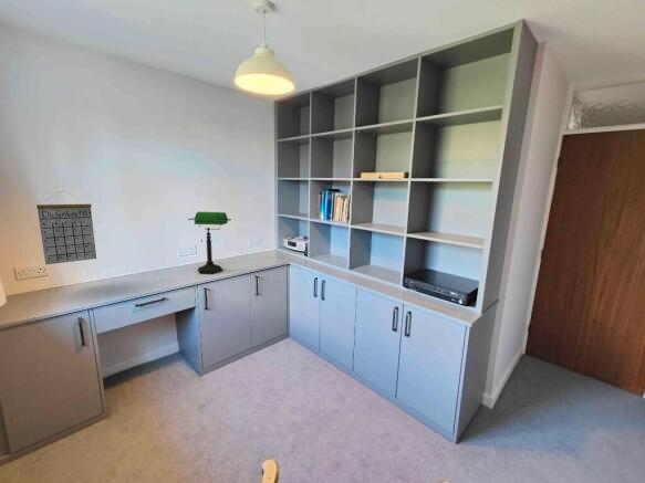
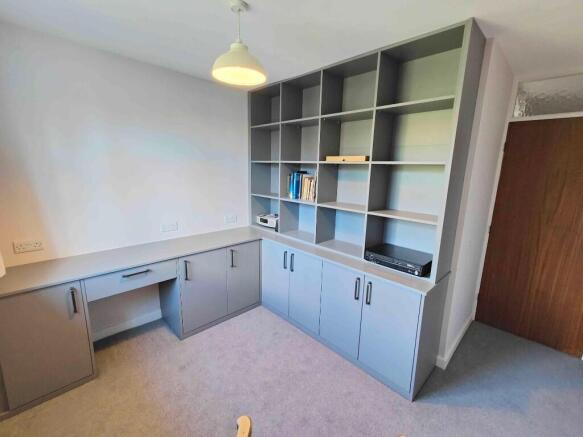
- desk lamp (210, 241)
- calendar (67, 227)
